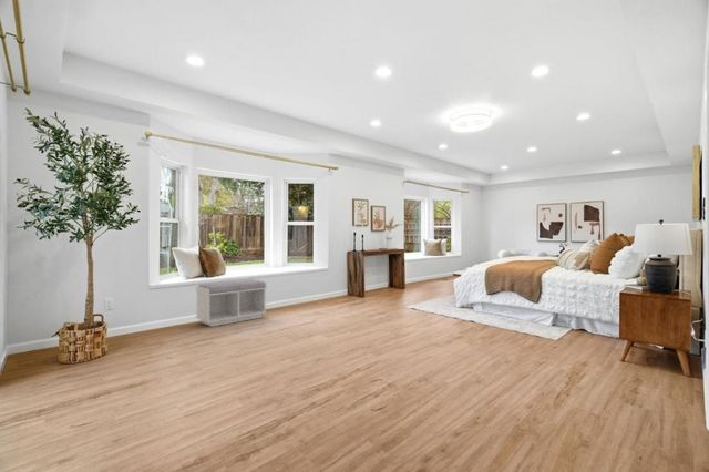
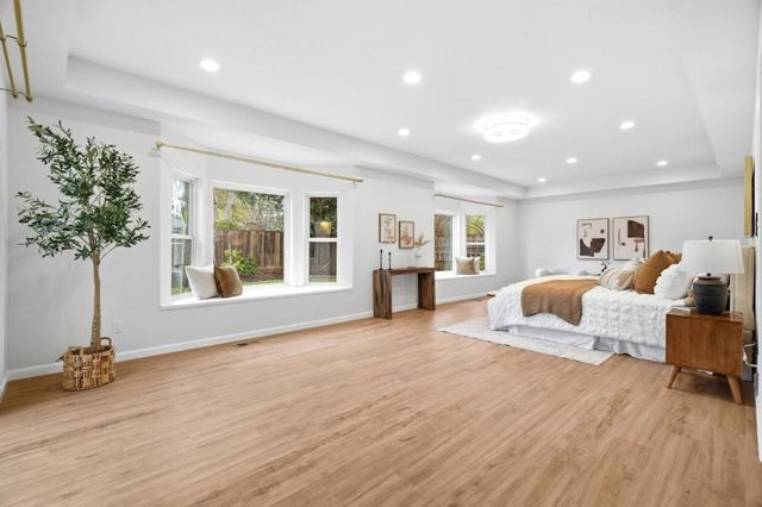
- bench (232, 300)
